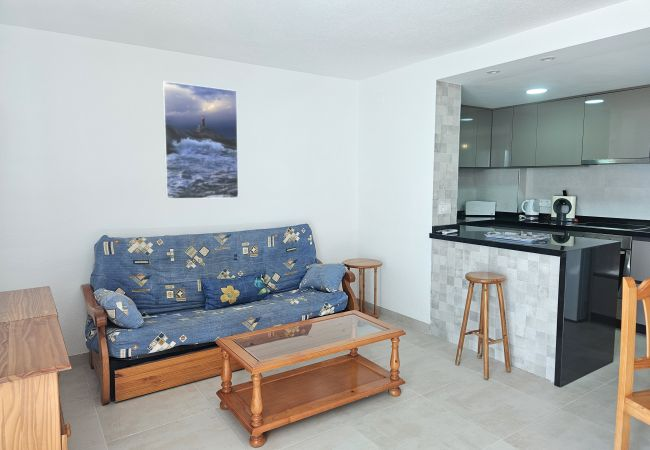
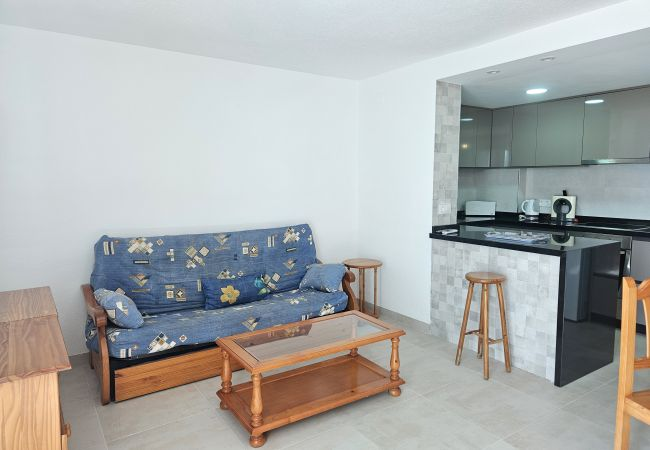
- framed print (202, 143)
